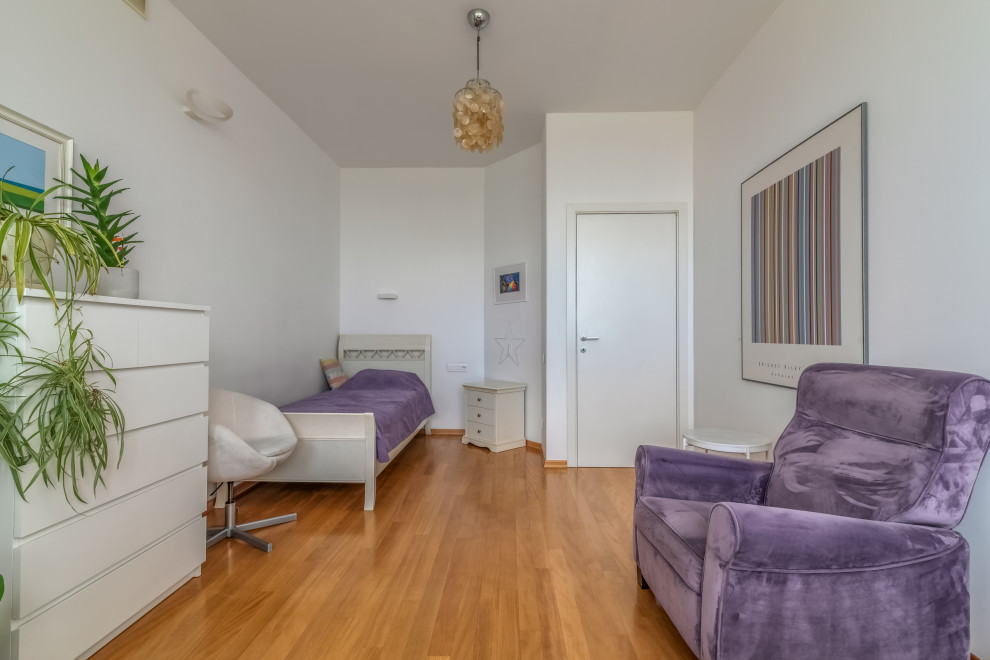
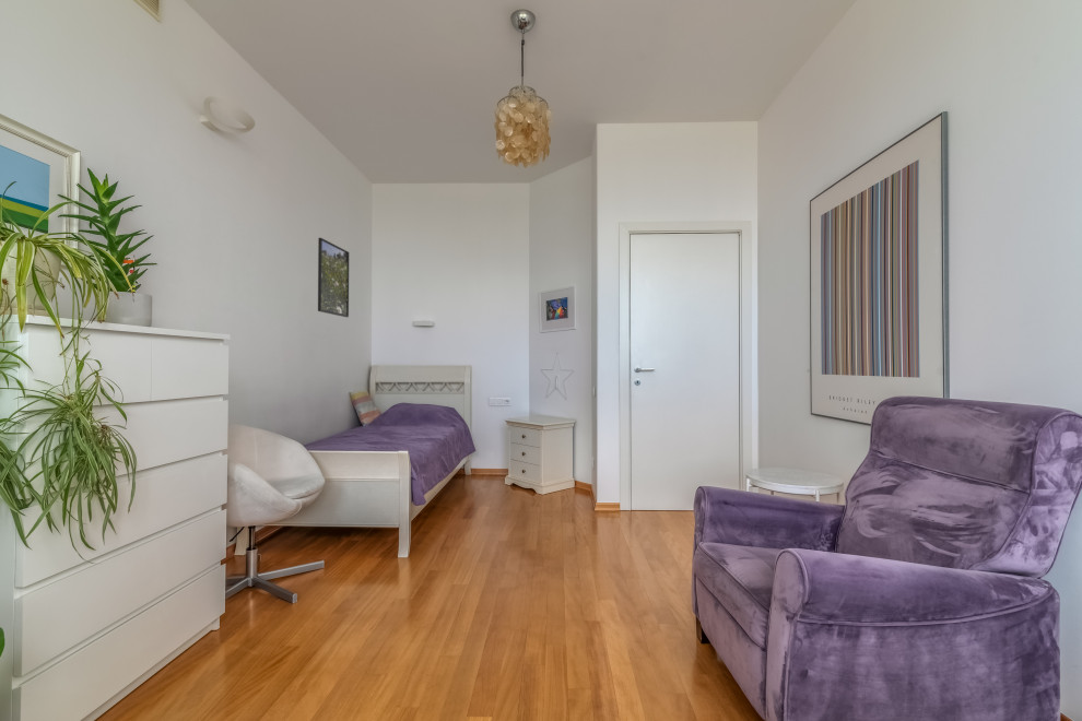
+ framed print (334, 280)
